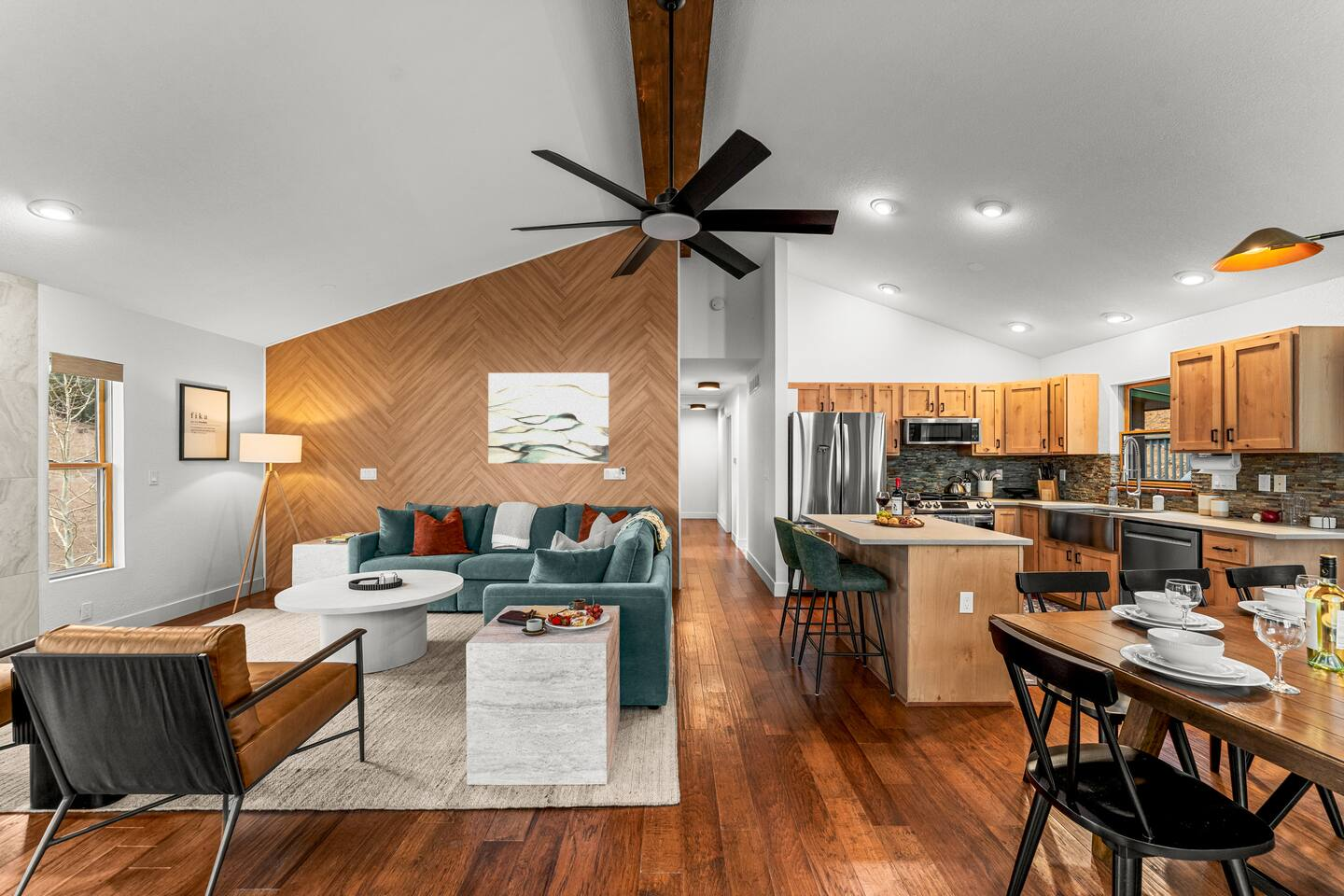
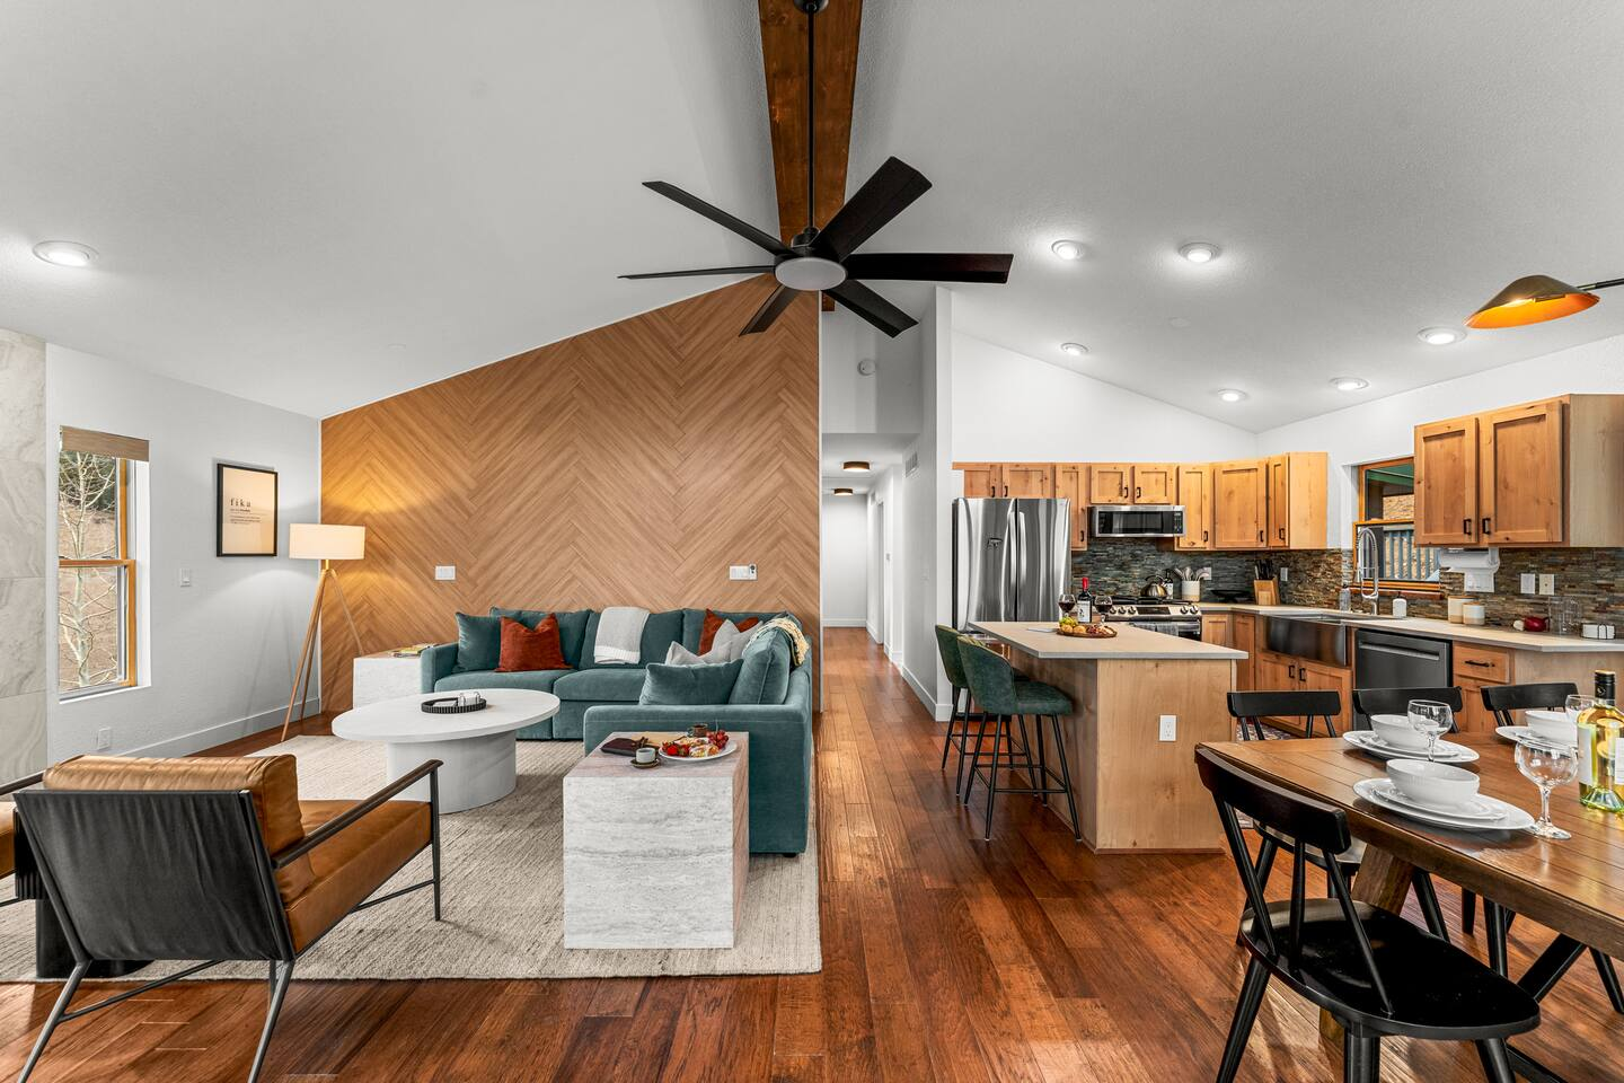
- wall art (548, 418)
